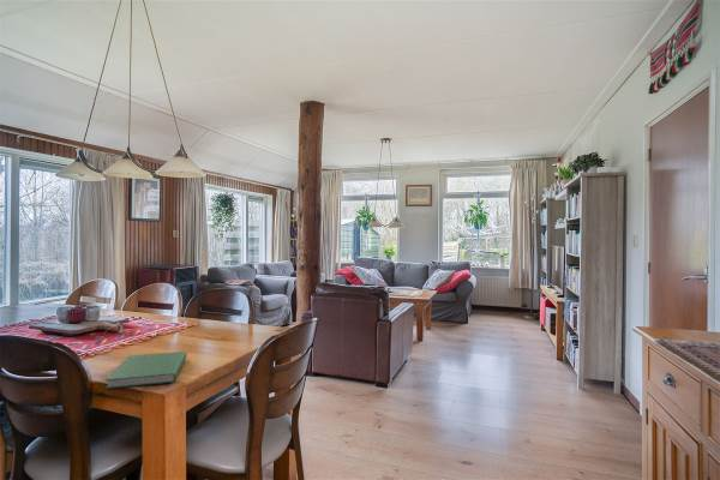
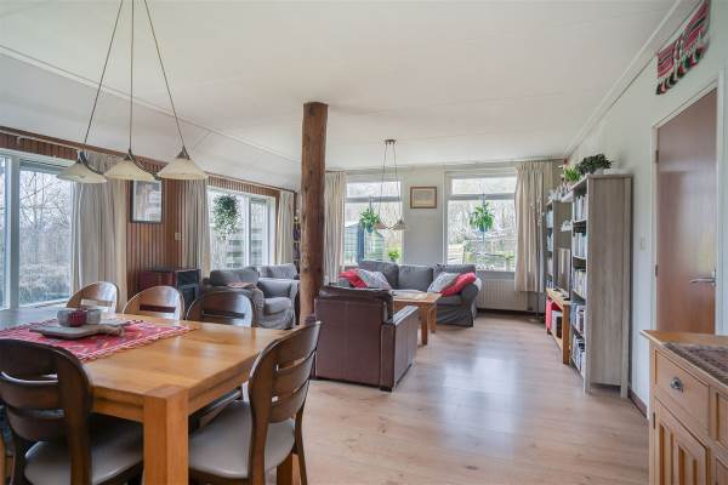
- hardcover book (150, 367)
